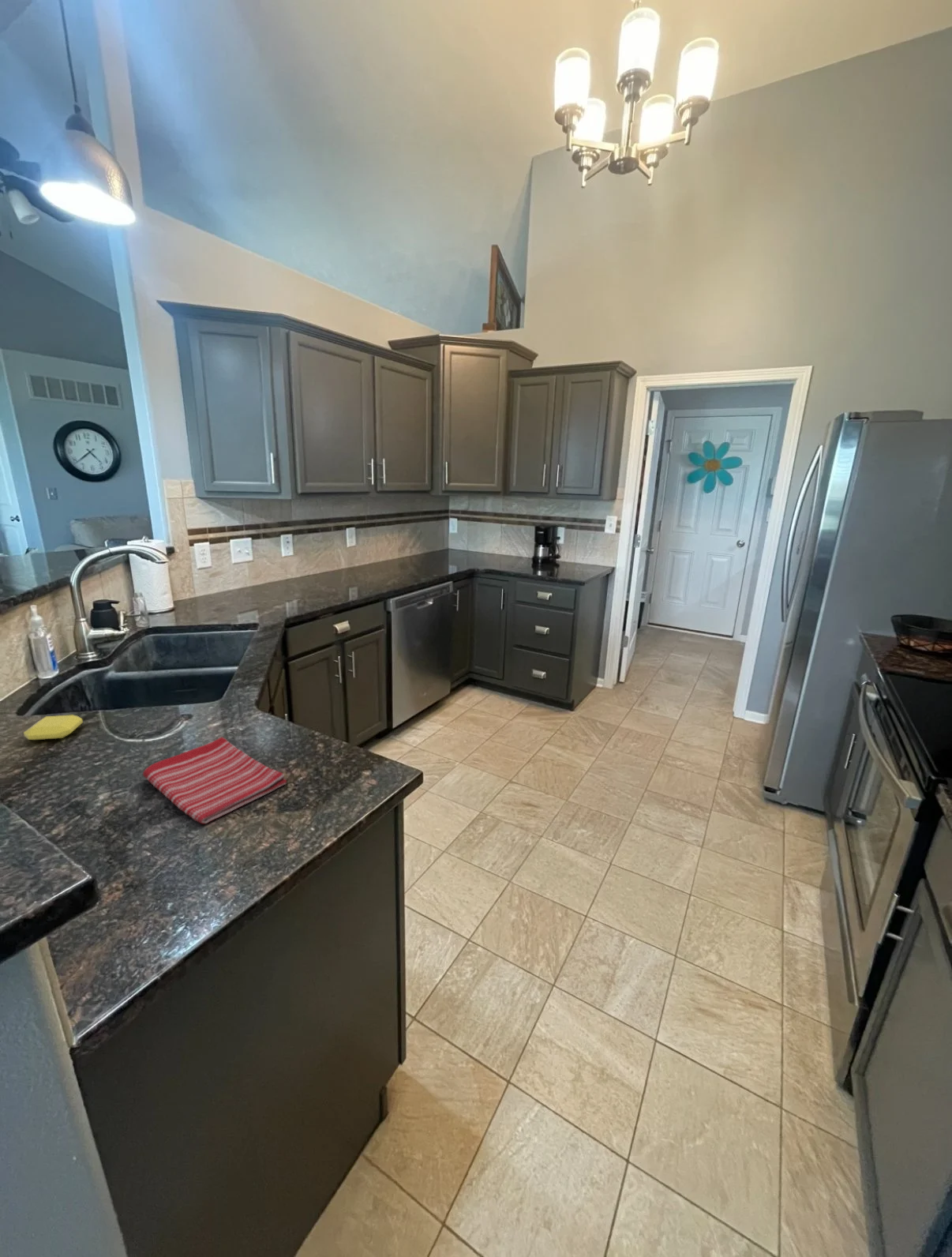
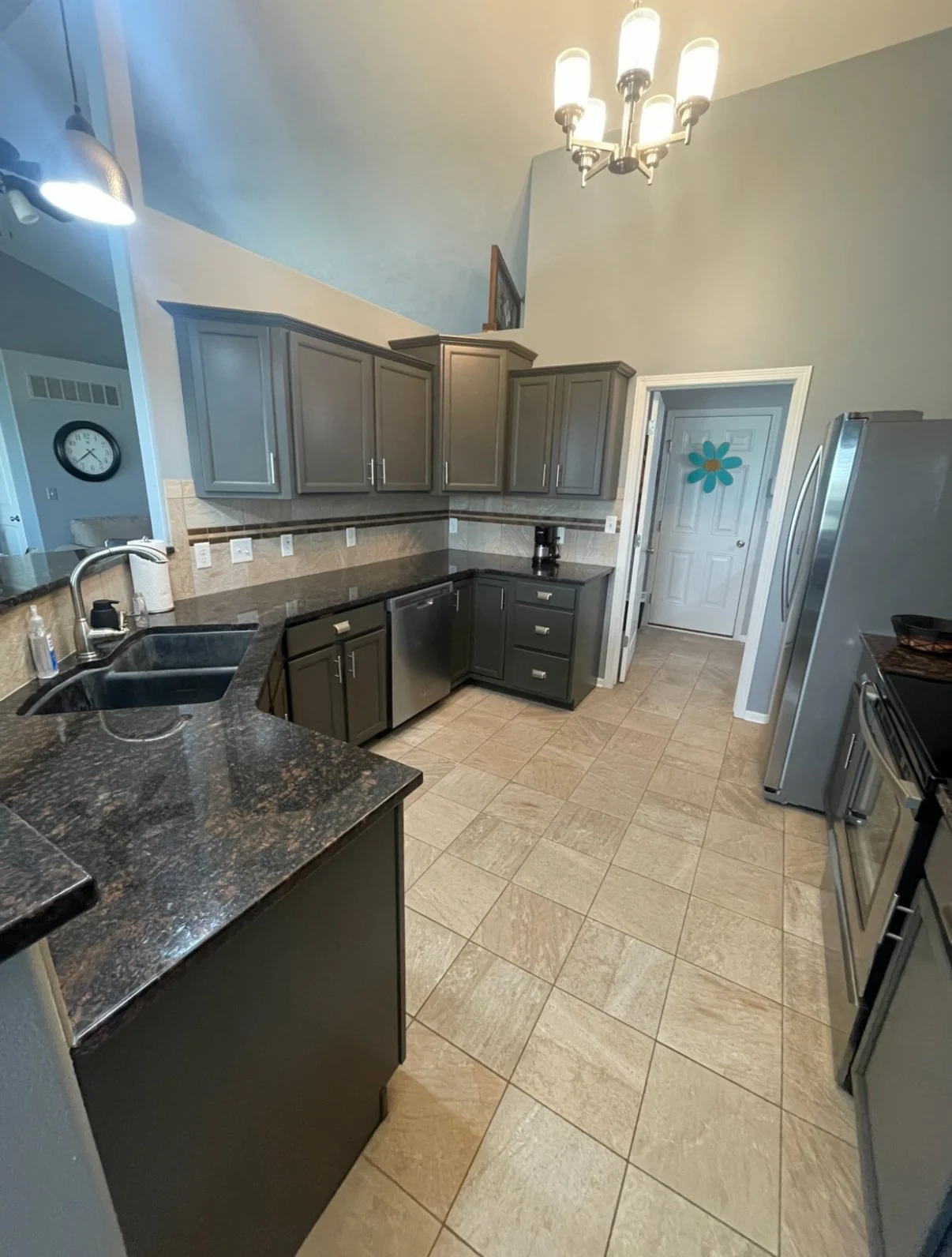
- soap bar (54, 727)
- dish towel (214, 775)
